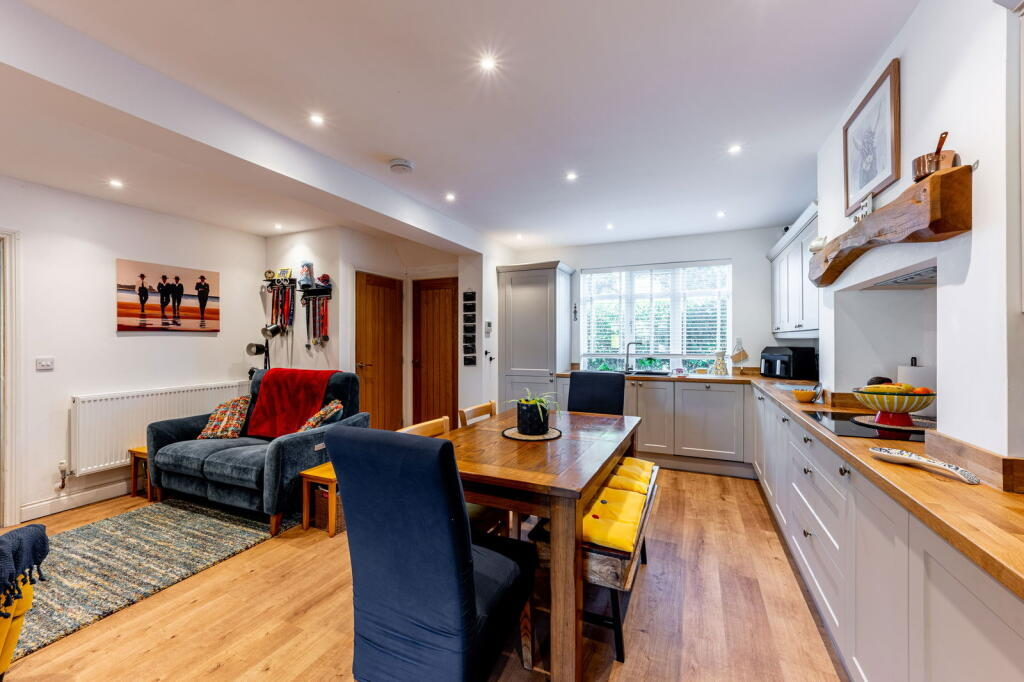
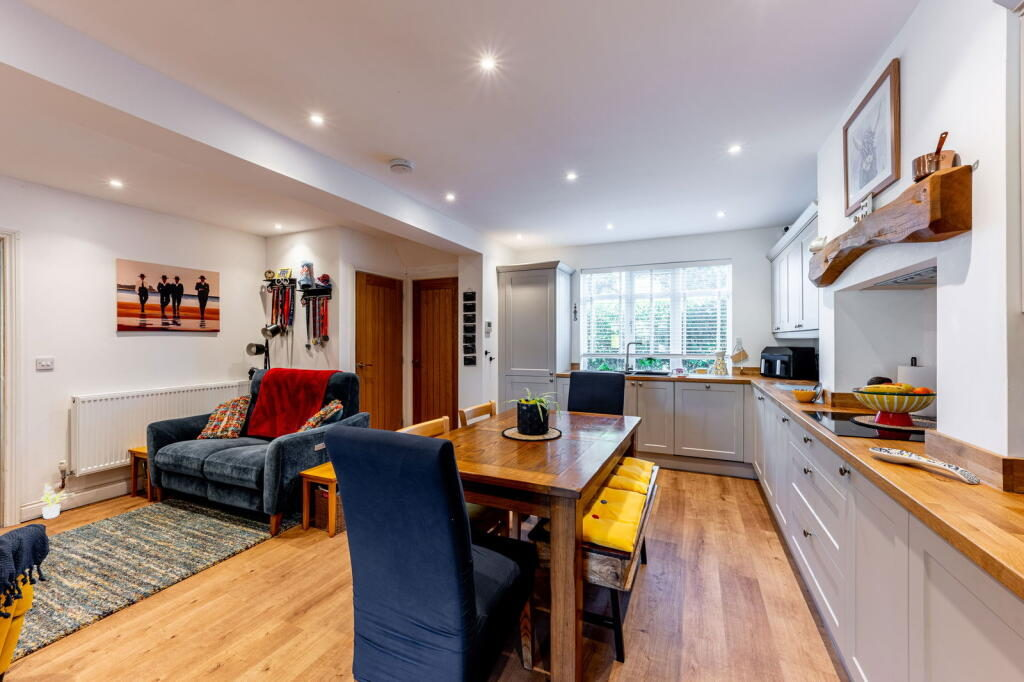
+ potted plant (59, 499)
